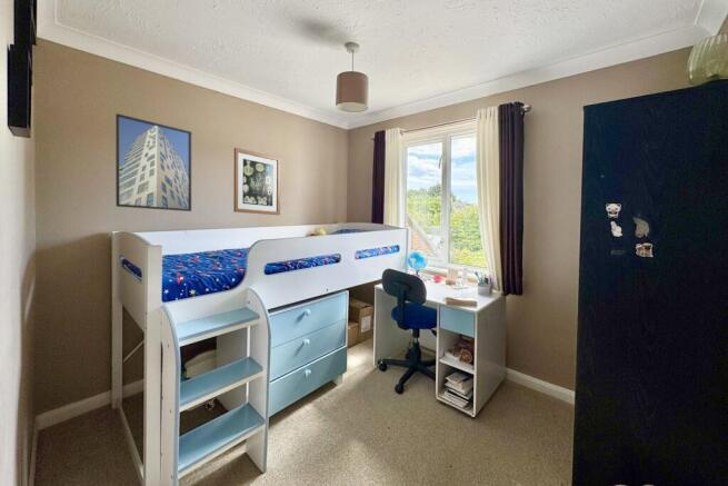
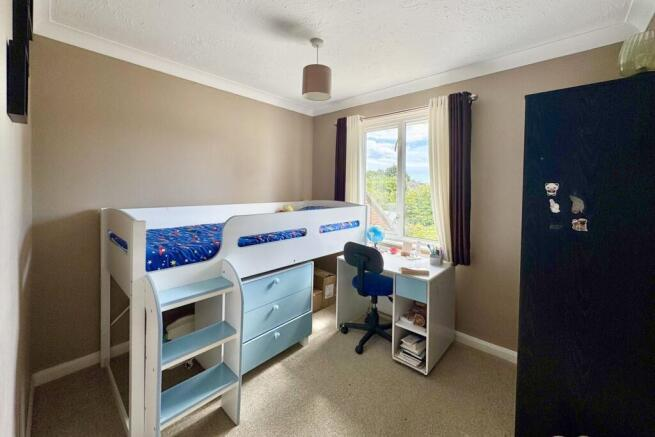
- wall art (258, 182)
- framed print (156, 166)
